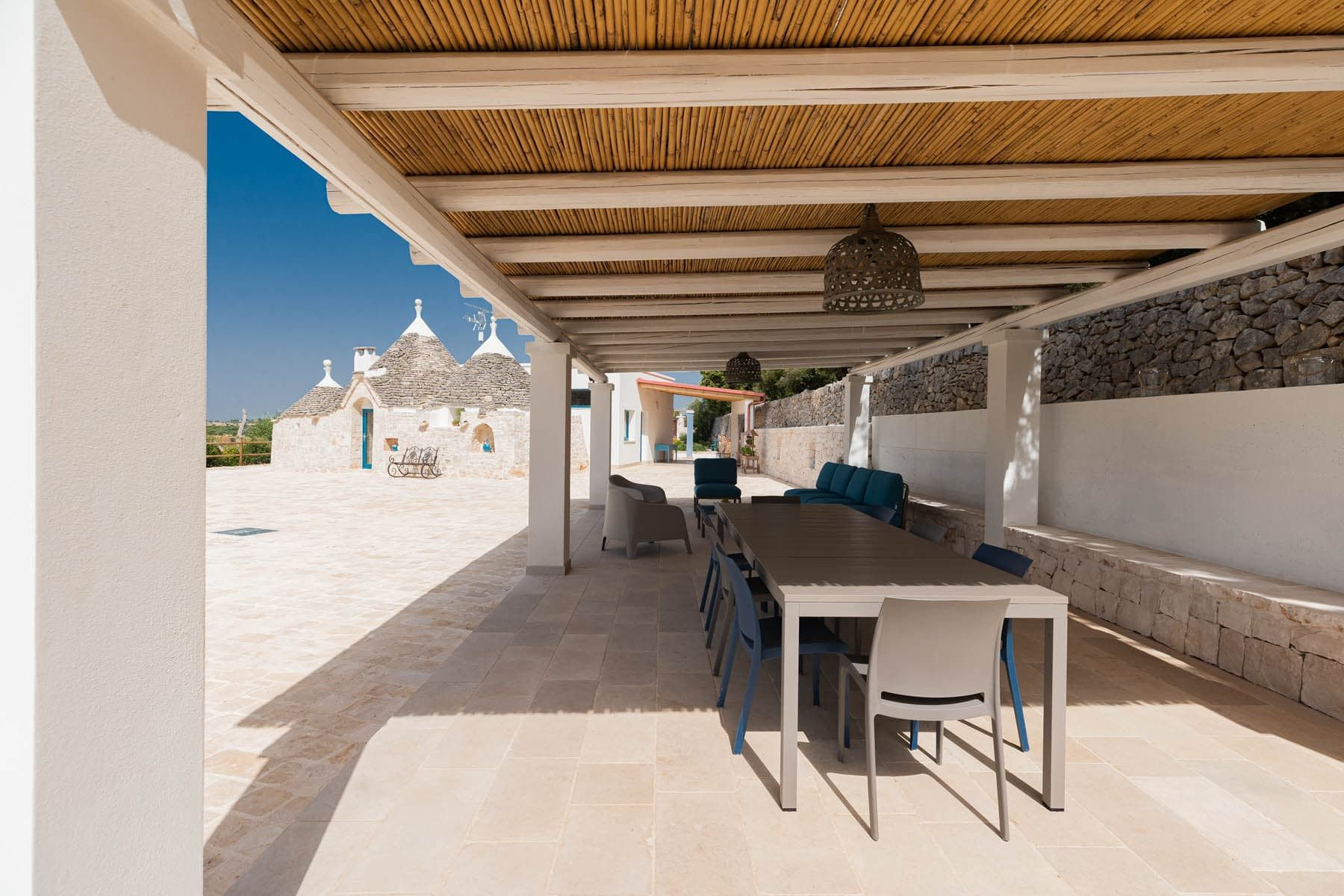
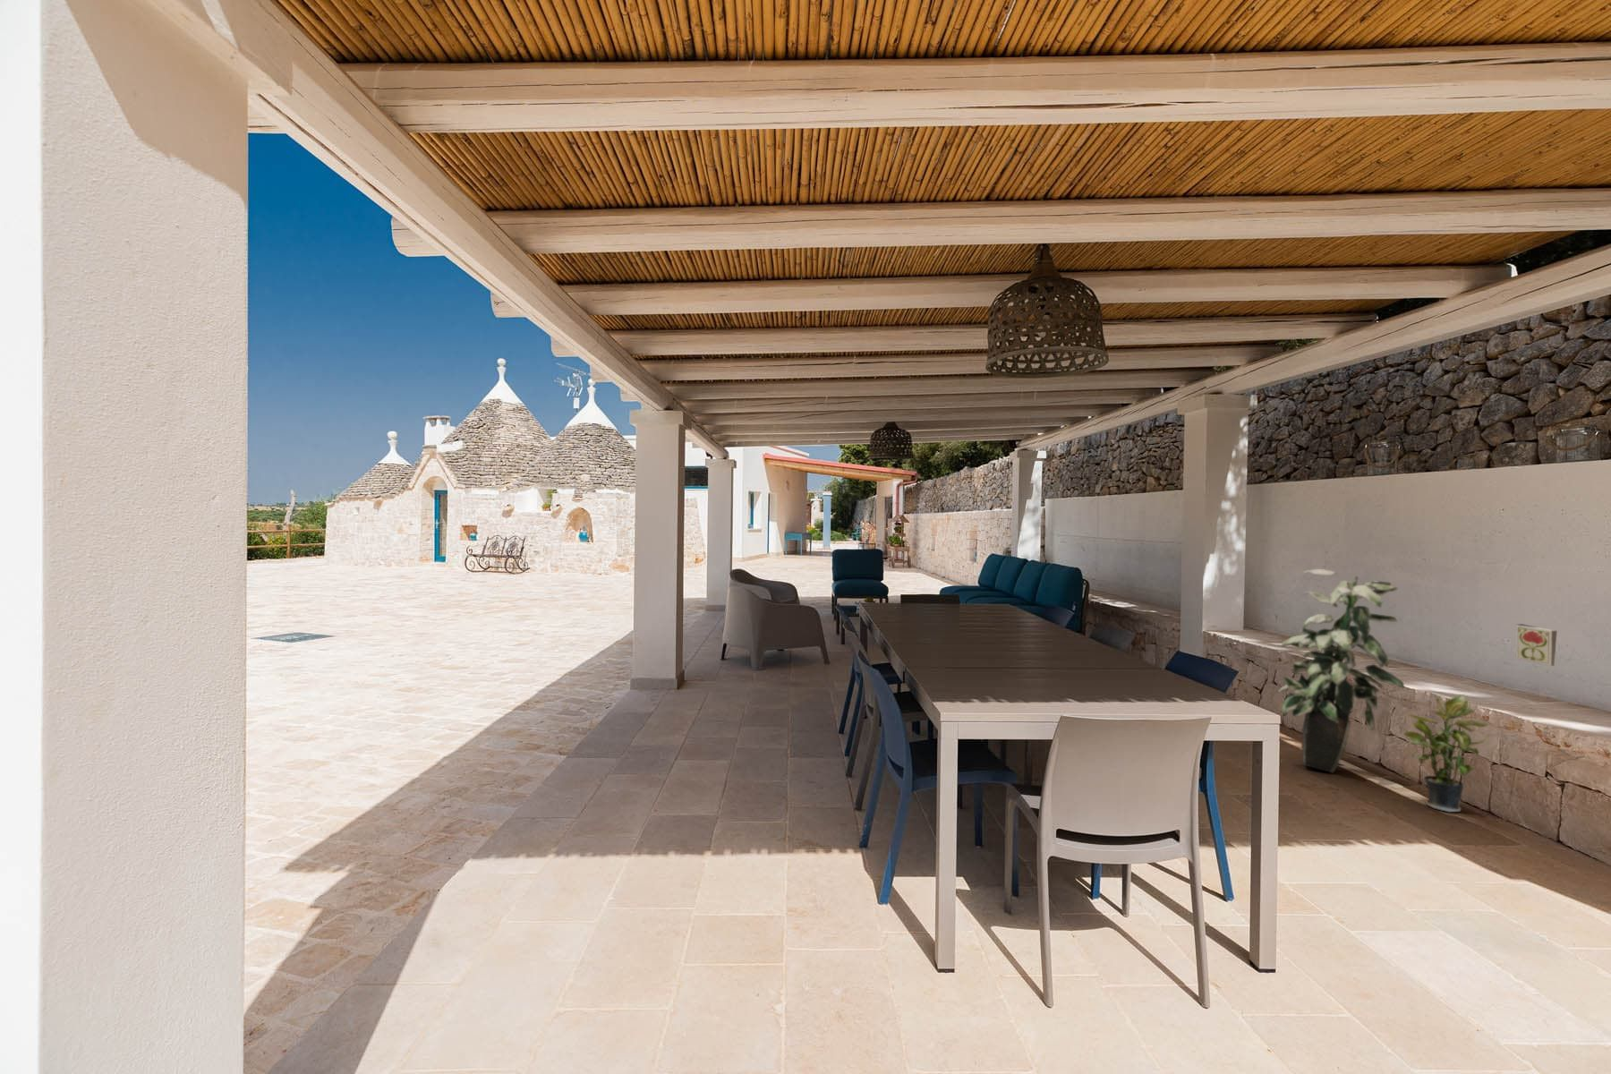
+ indoor plant (1332, 669)
+ decorative tile (1534, 645)
+ potted plant (1446, 750)
